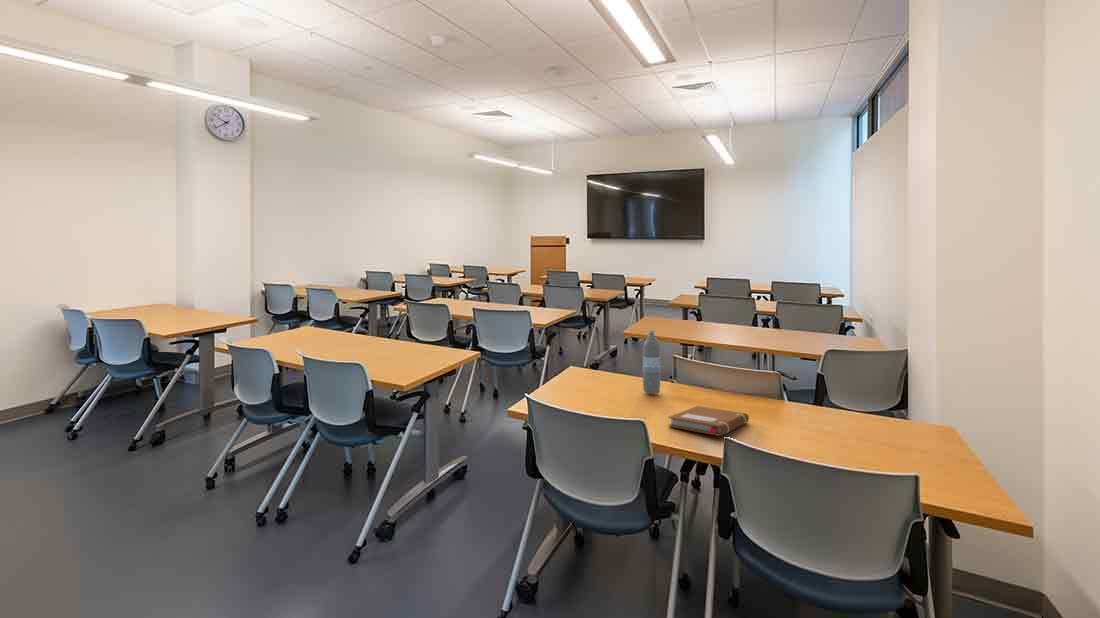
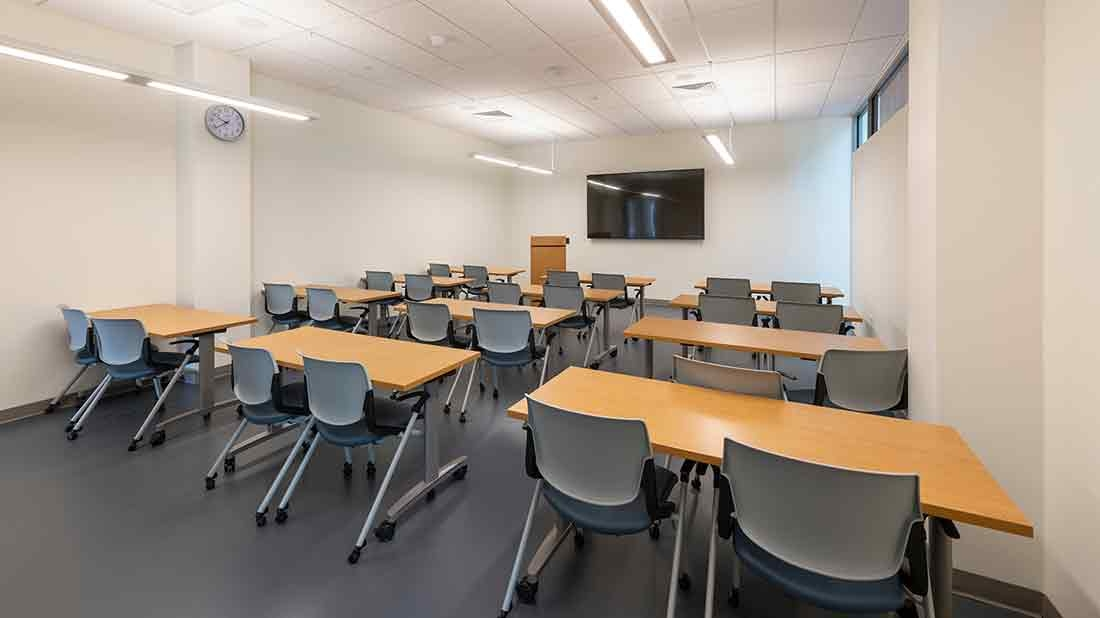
- water bottle (651, 362)
- notebook (708, 420)
